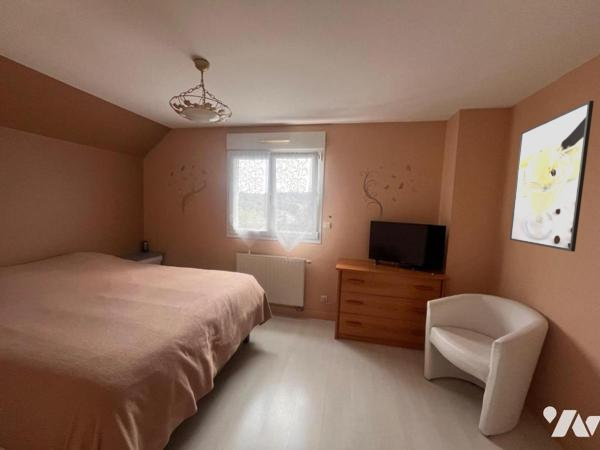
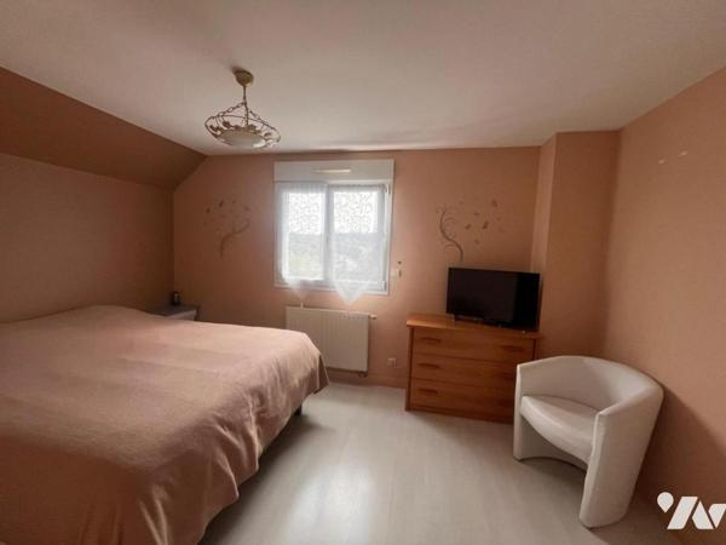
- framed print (543, 183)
